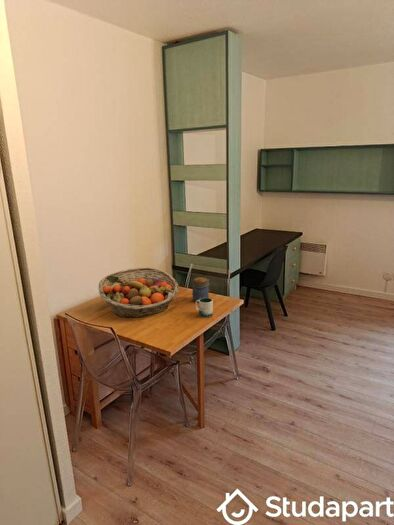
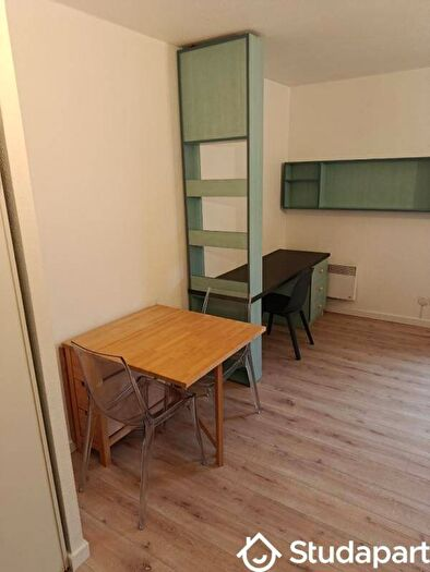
- jar (201, 289)
- mug (203, 306)
- fruit basket (139, 292)
